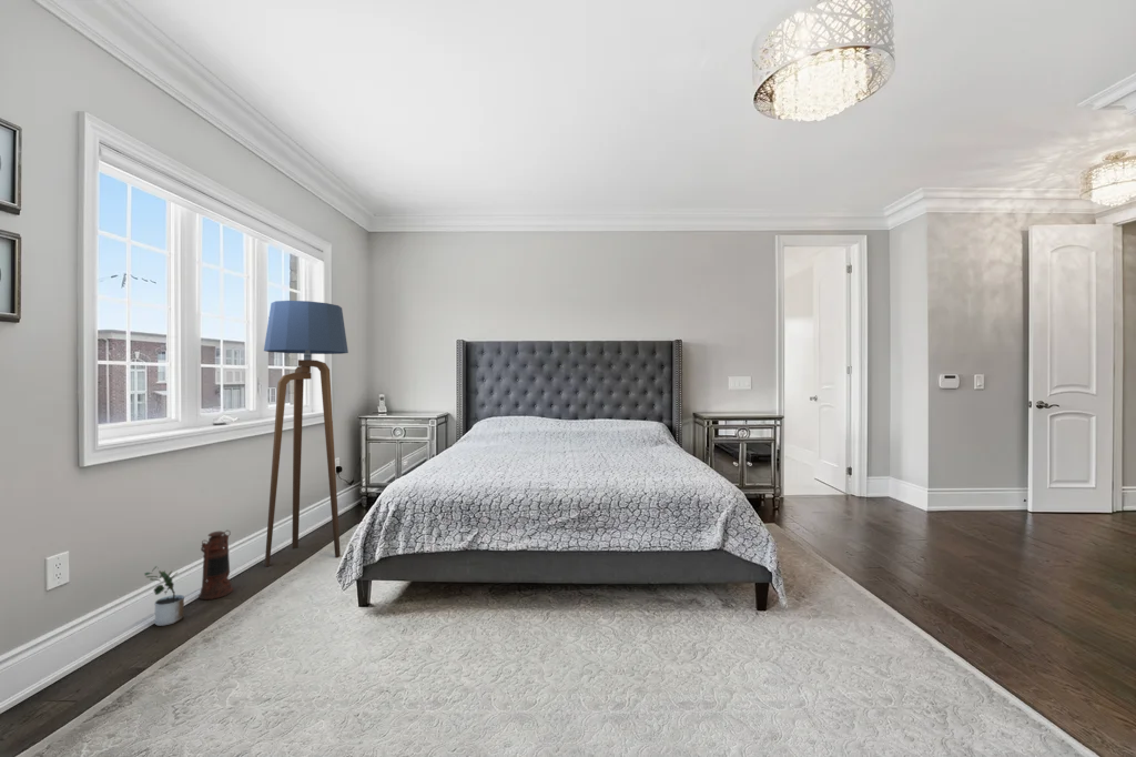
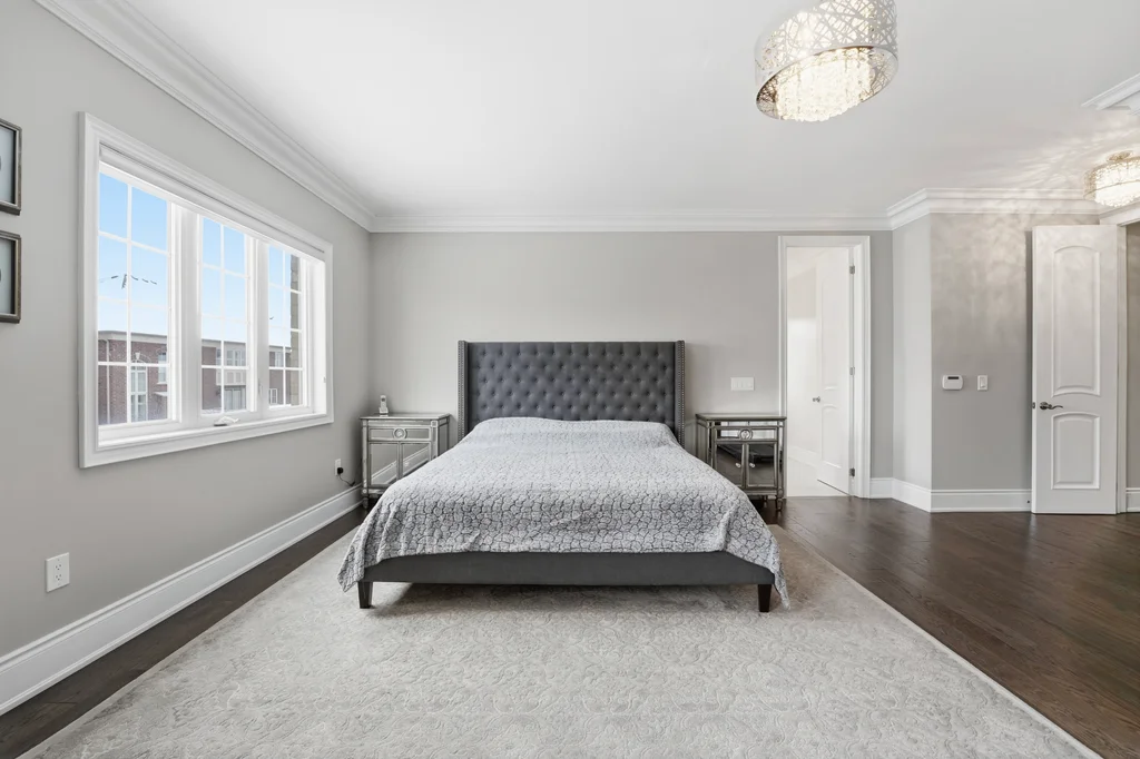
- lantern (216, 563)
- floor lamp (301, 431)
- potted plant (164, 592)
